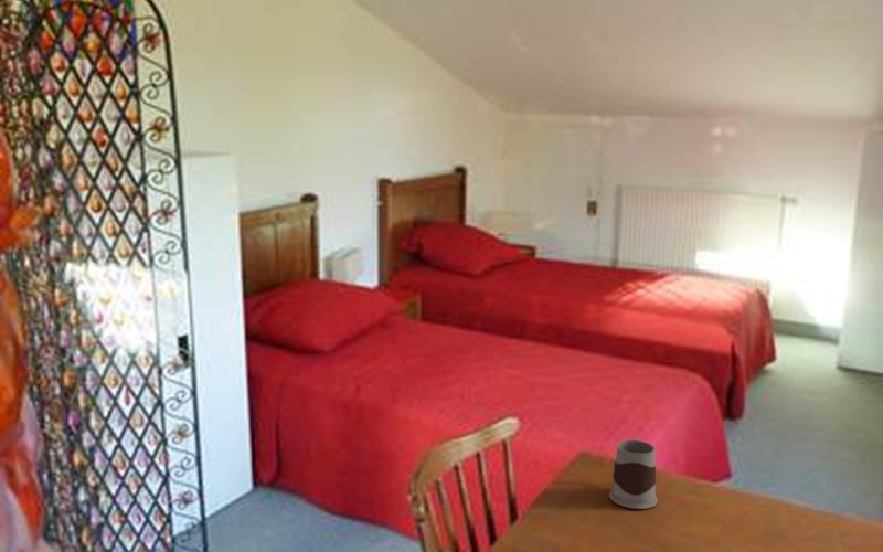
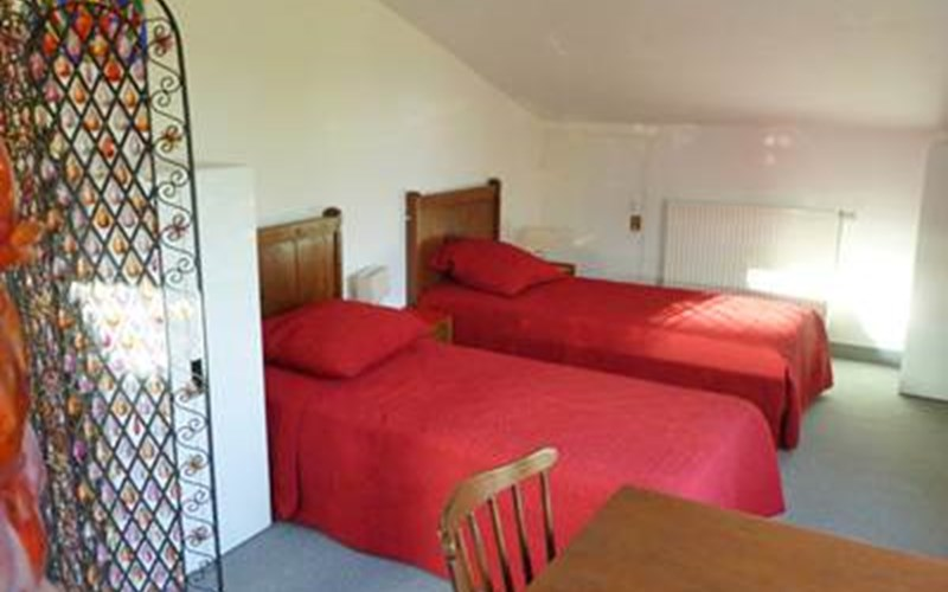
- mug (634, 469)
